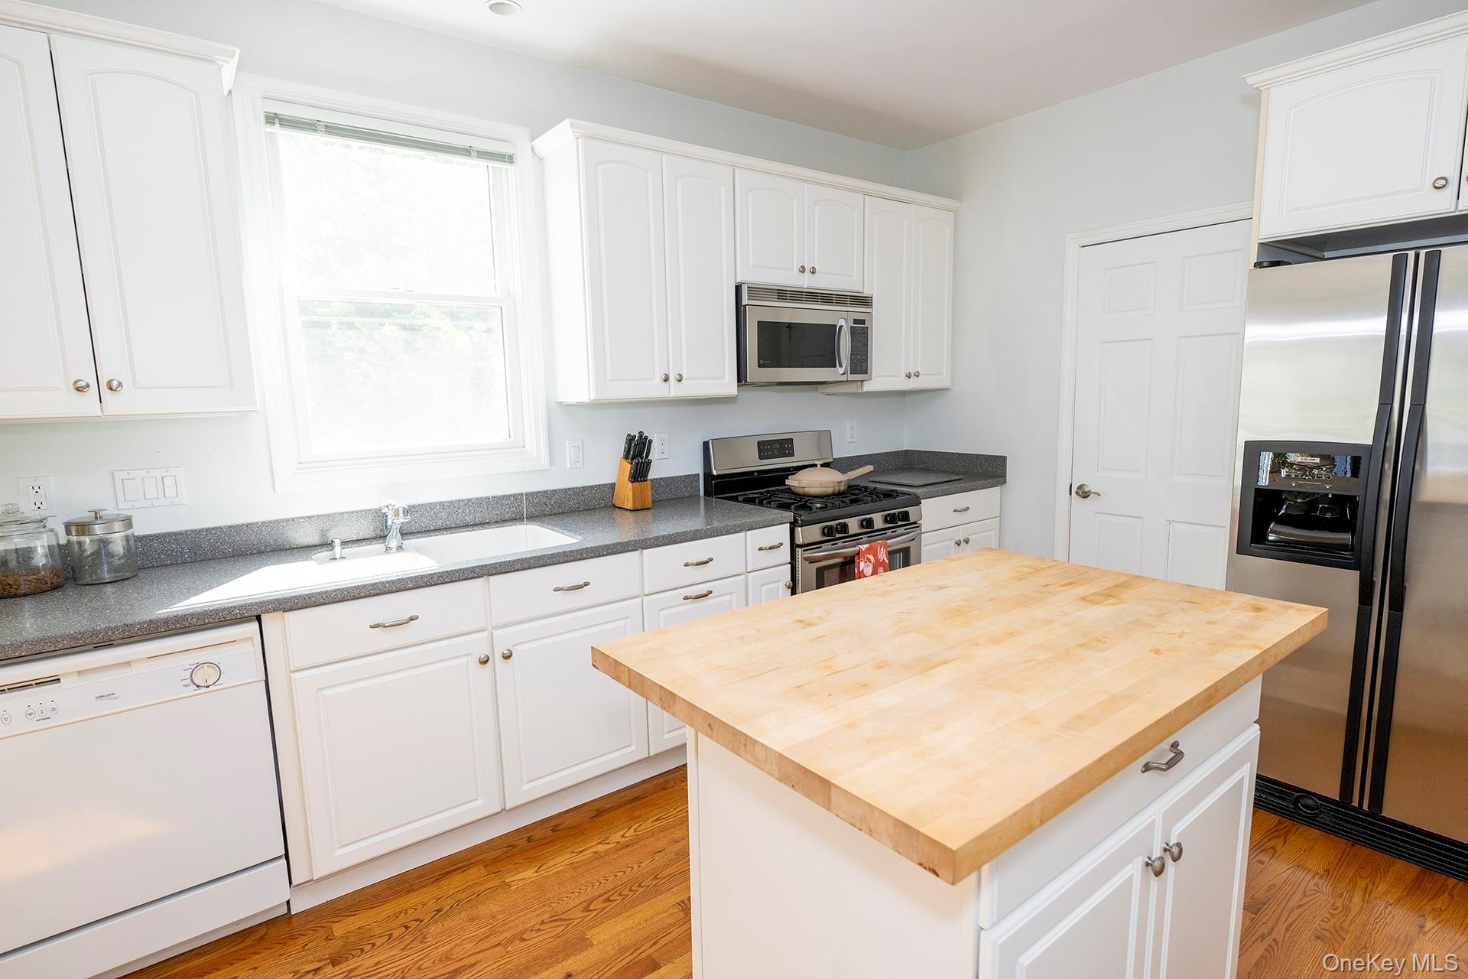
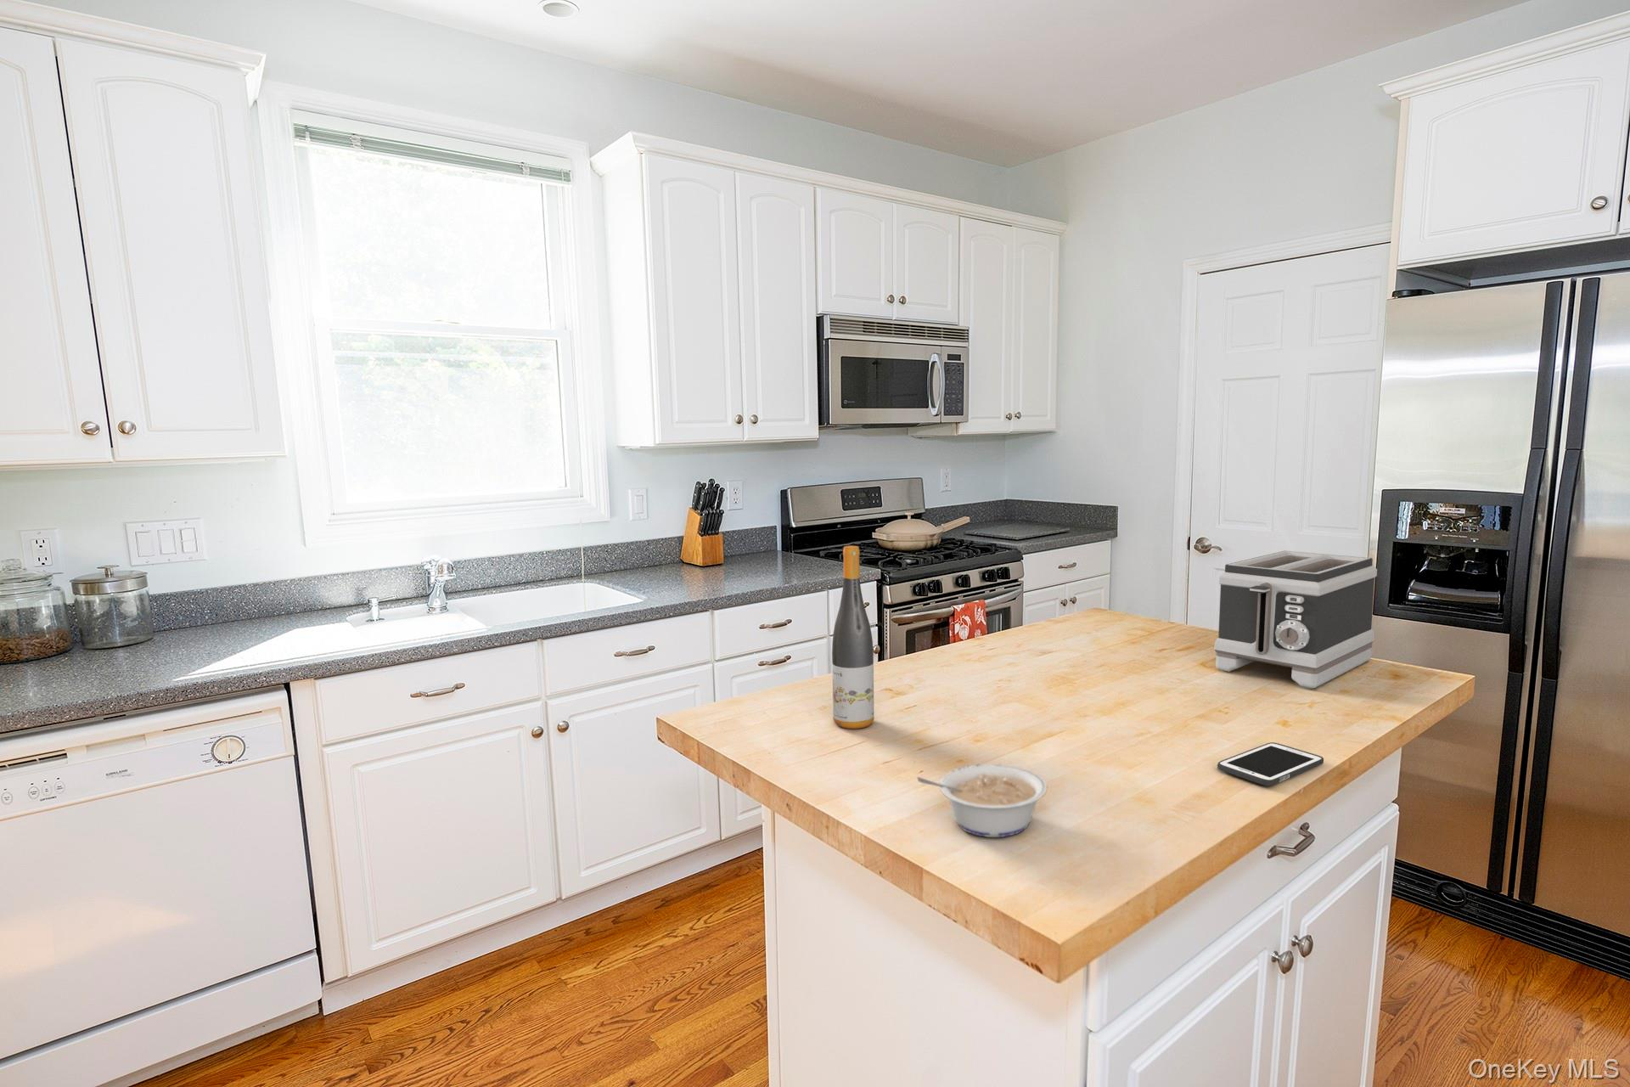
+ cell phone (1270, 763)
+ toaster (1292, 615)
+ legume (990, 799)
+ wine bottle (853, 634)
